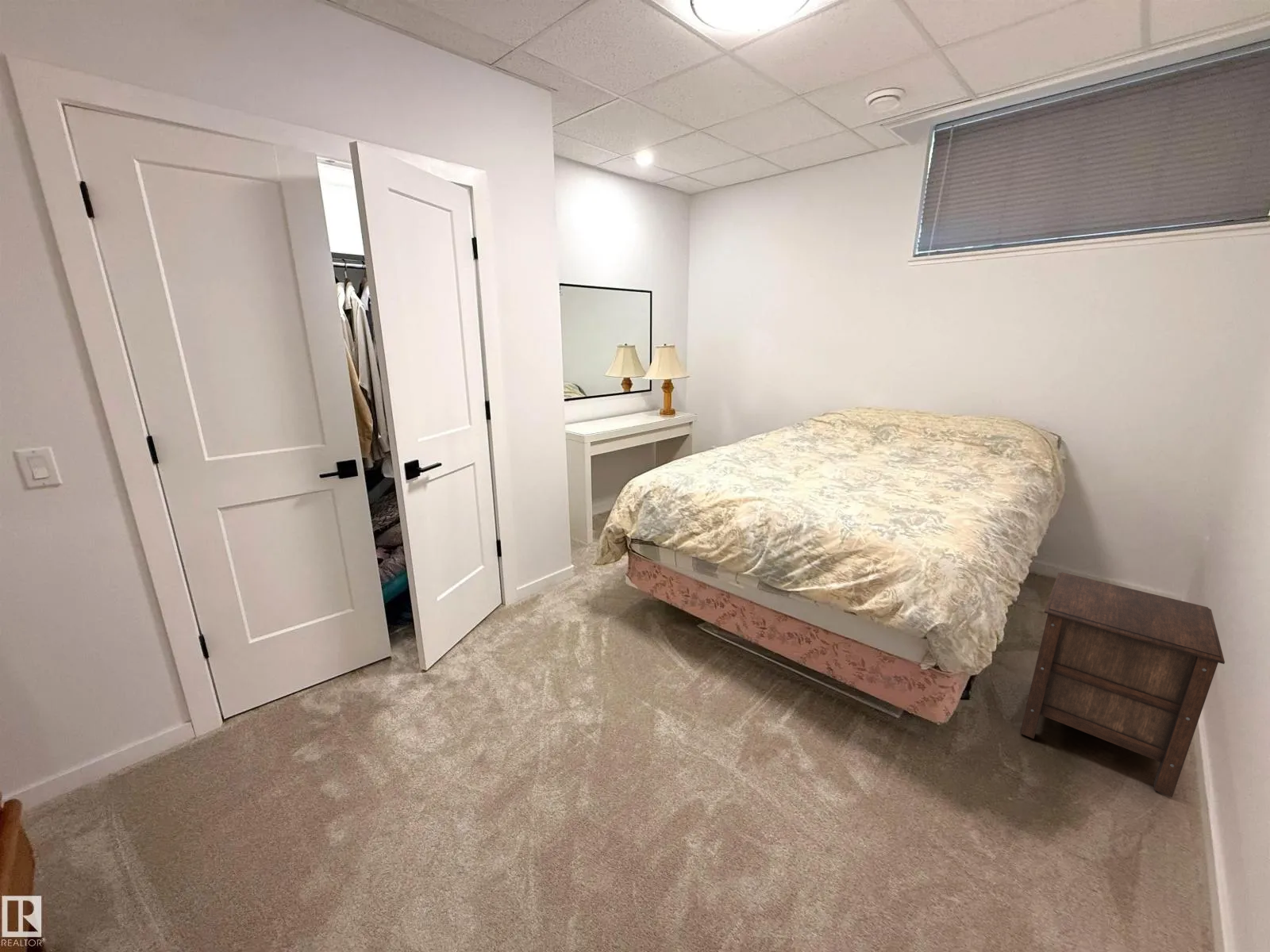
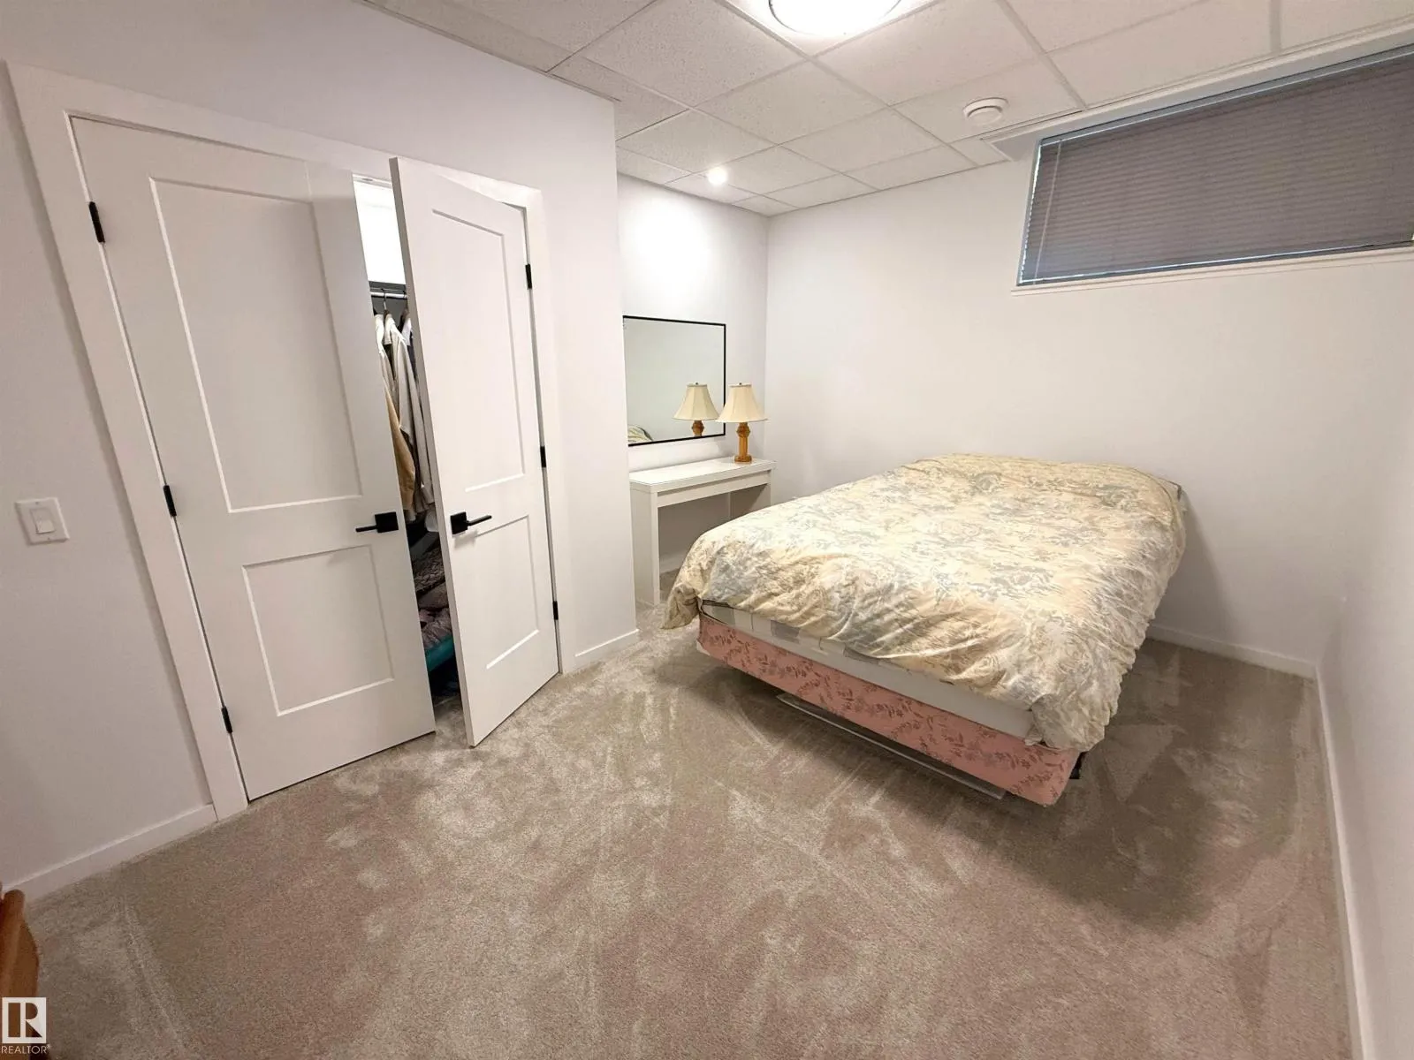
- nightstand (1110, 672)
